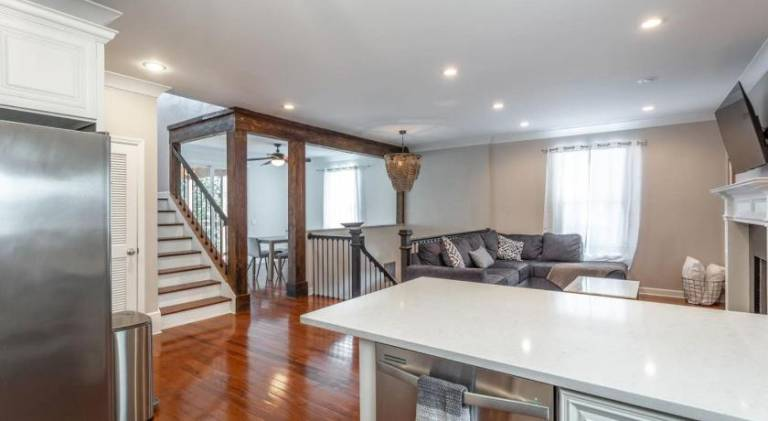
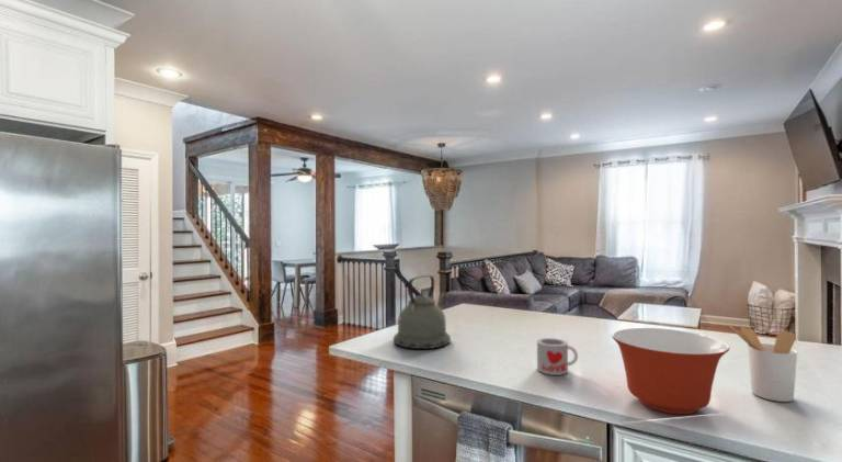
+ kettle (422, 307)
+ mug (557, 356)
+ mixing bowl (667, 371)
+ utensil holder (761, 360)
